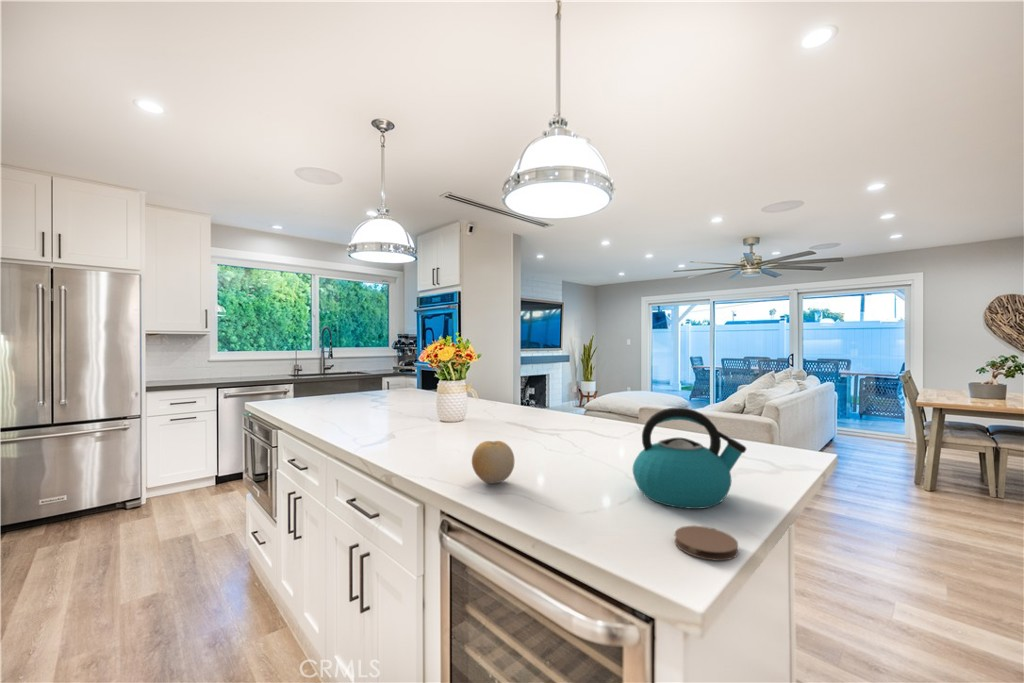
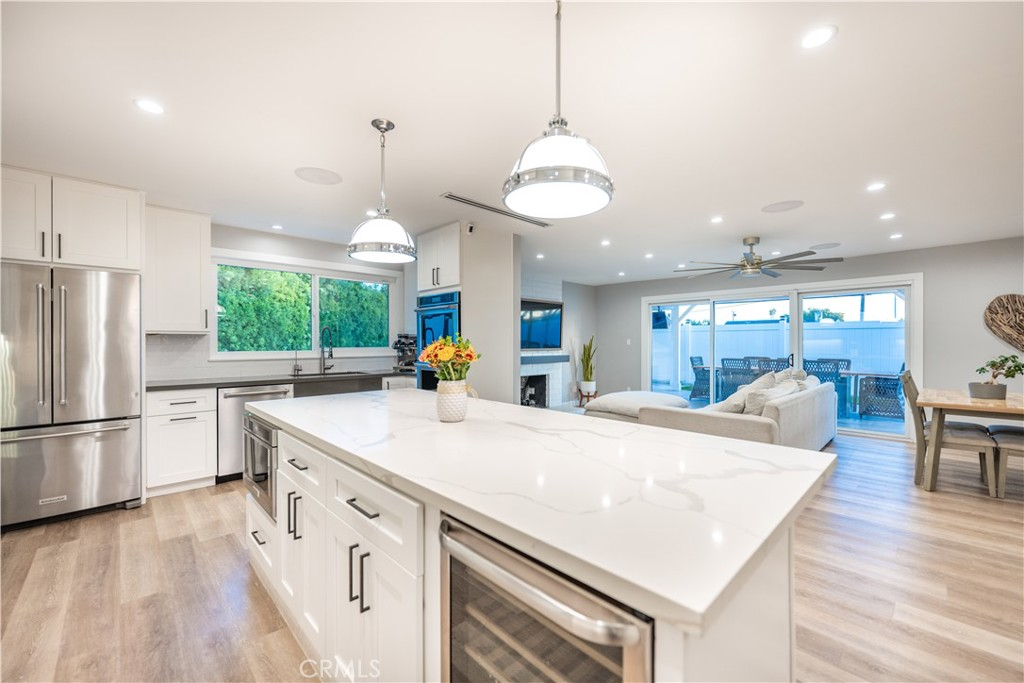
- coaster (705, 542)
- fruit (493, 462)
- kettle (687, 452)
